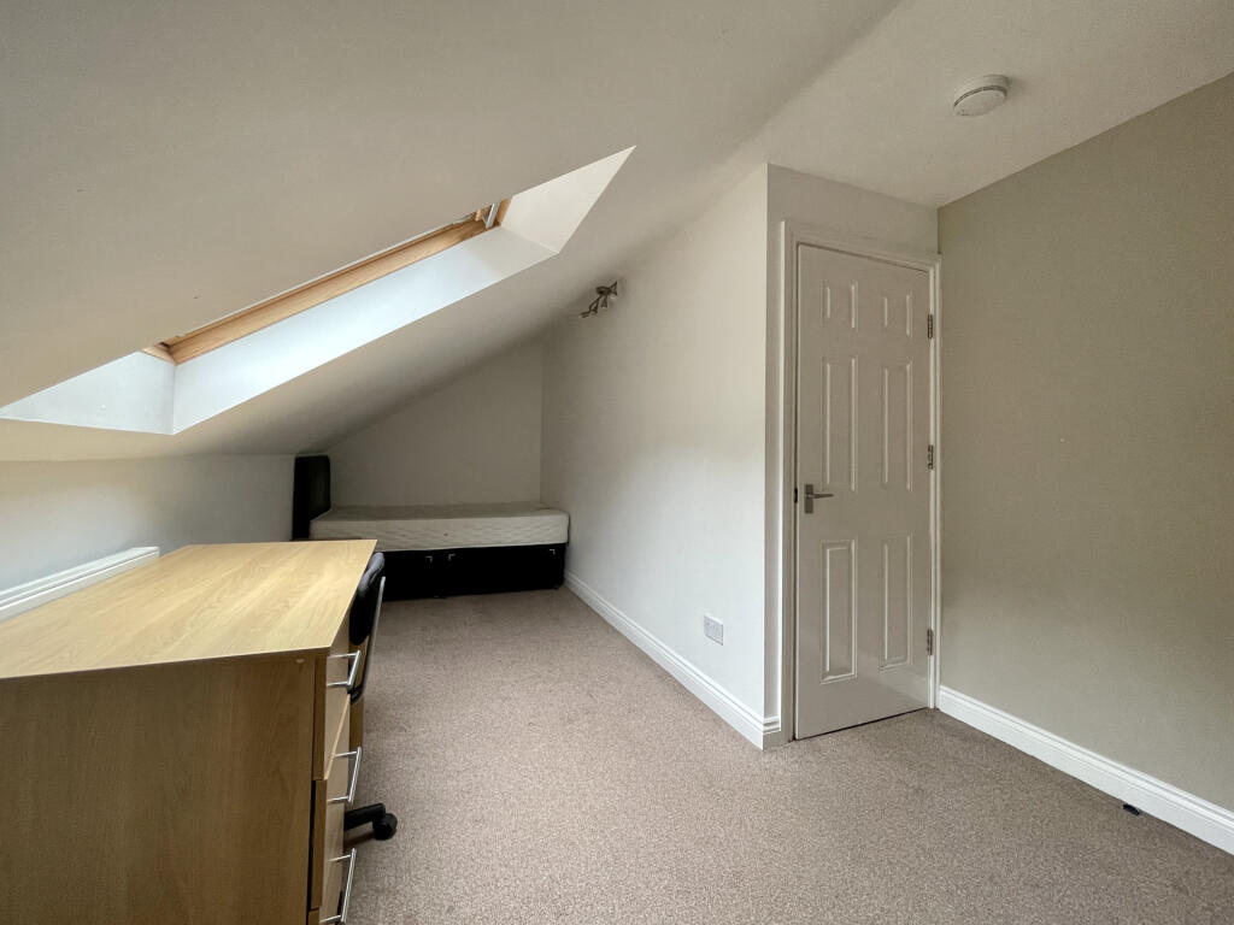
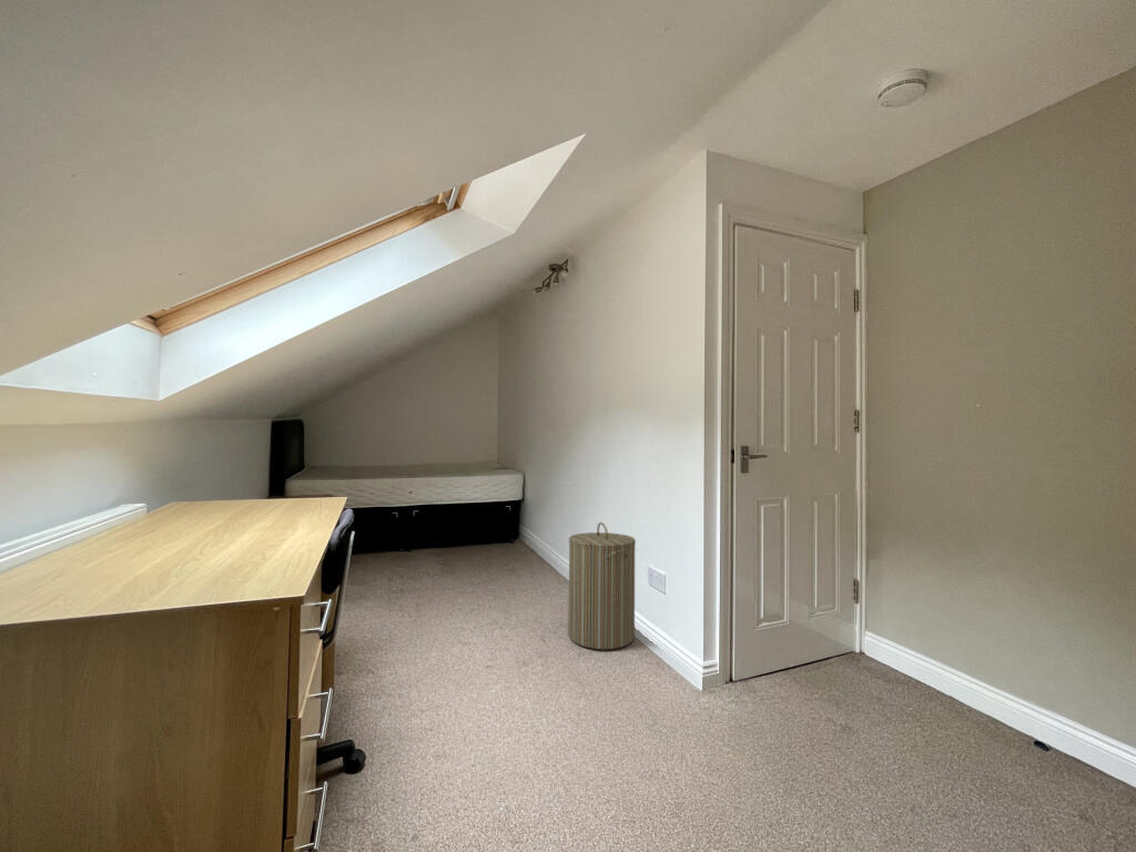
+ laundry hamper (601, 579)
